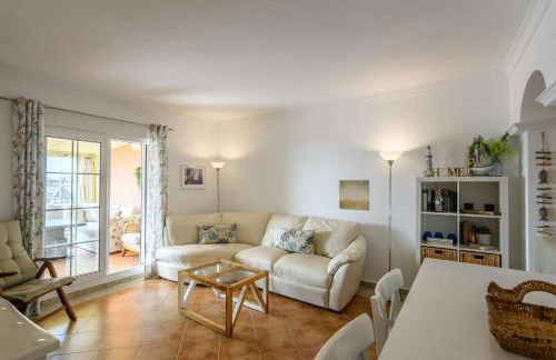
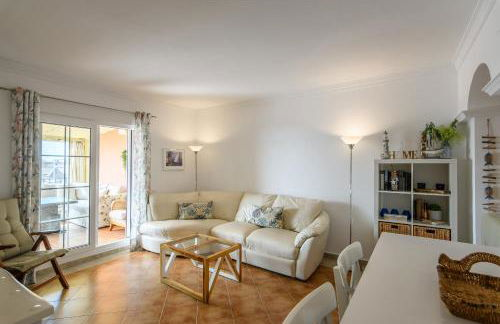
- wall art (354, 194)
